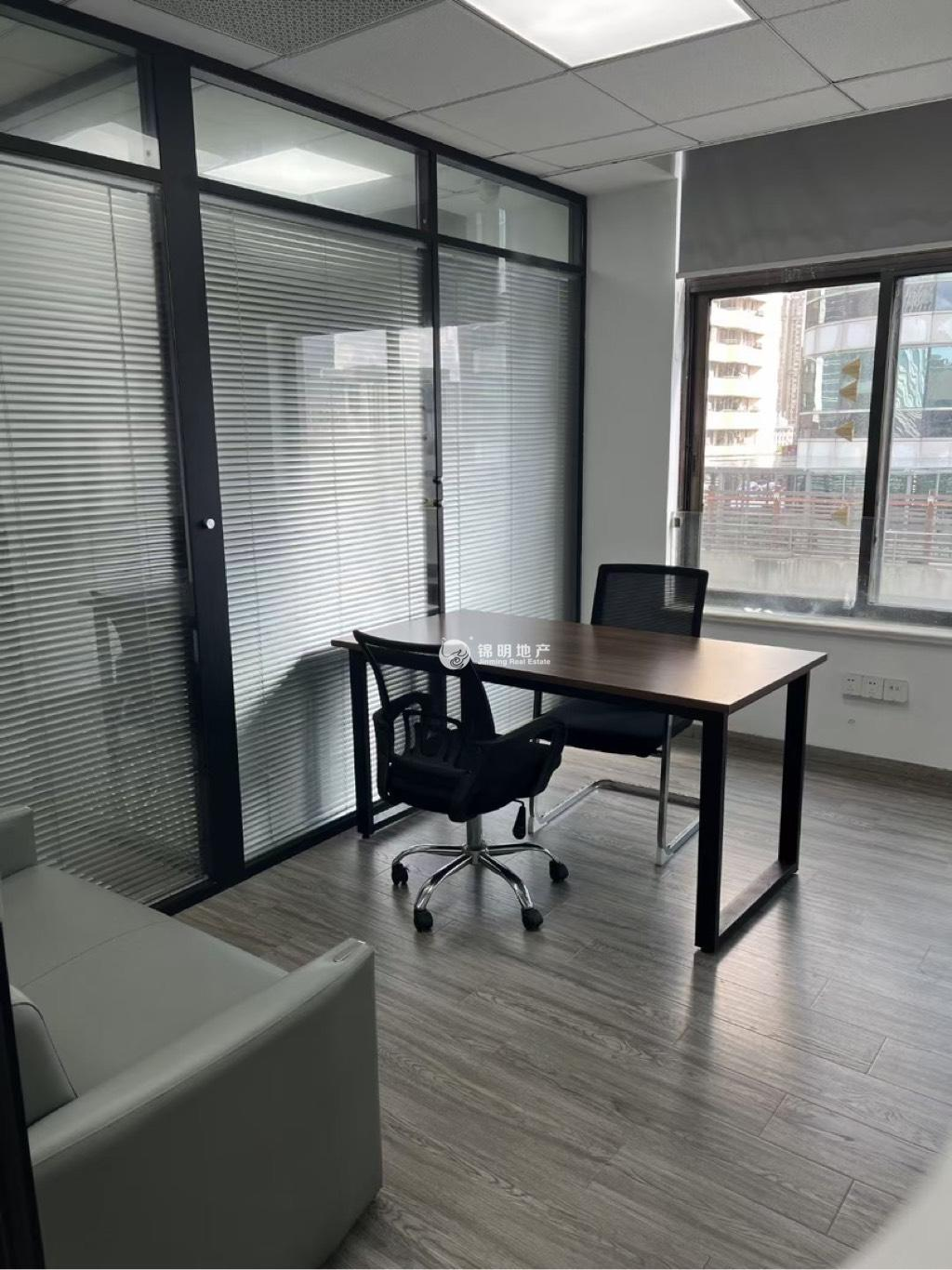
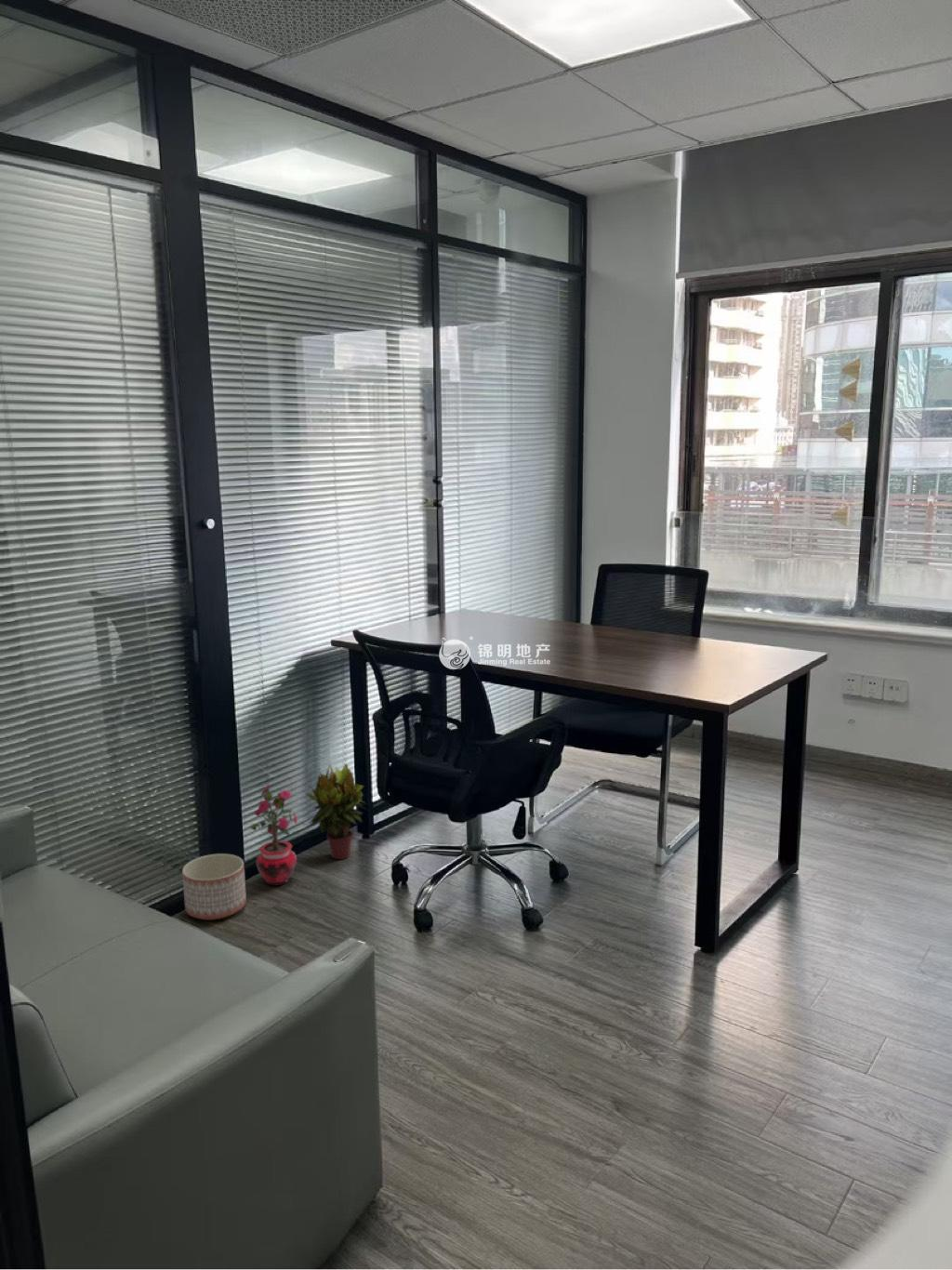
+ potted plant (272, 834)
+ potted plant (339, 810)
+ planter (215, 887)
